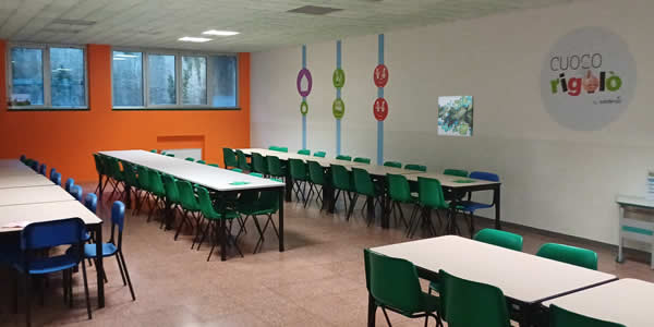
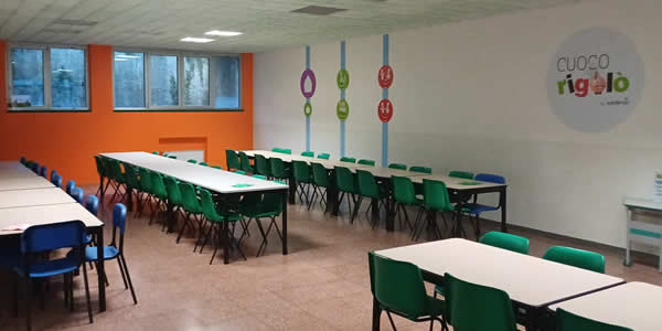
- wall art (455, 116)
